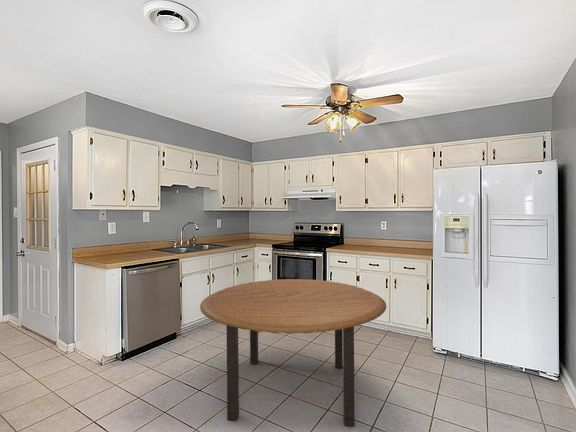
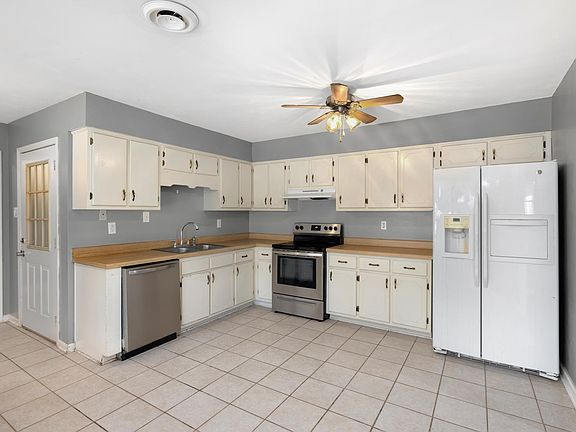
- dining table (293, 333)
